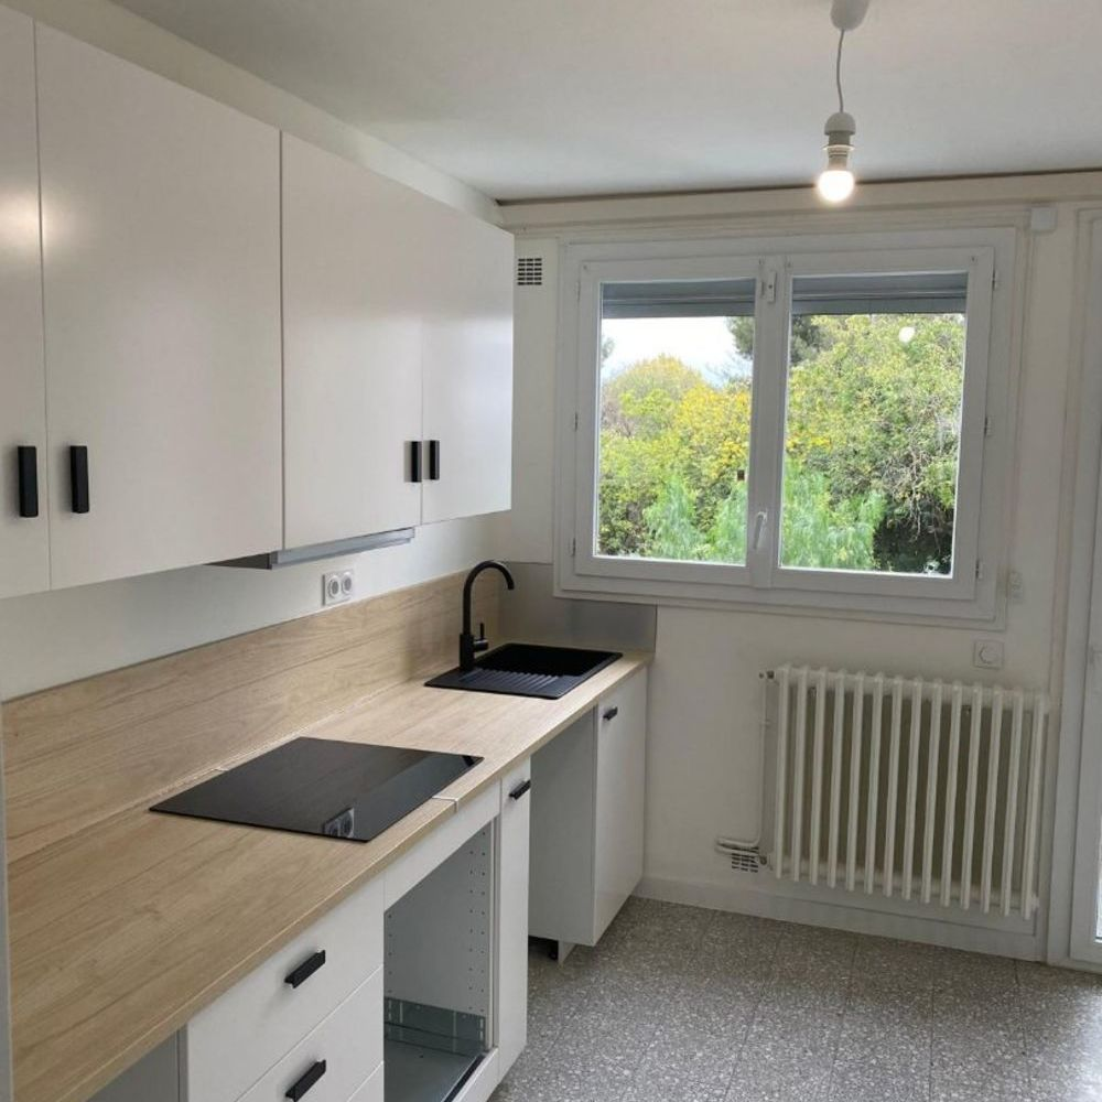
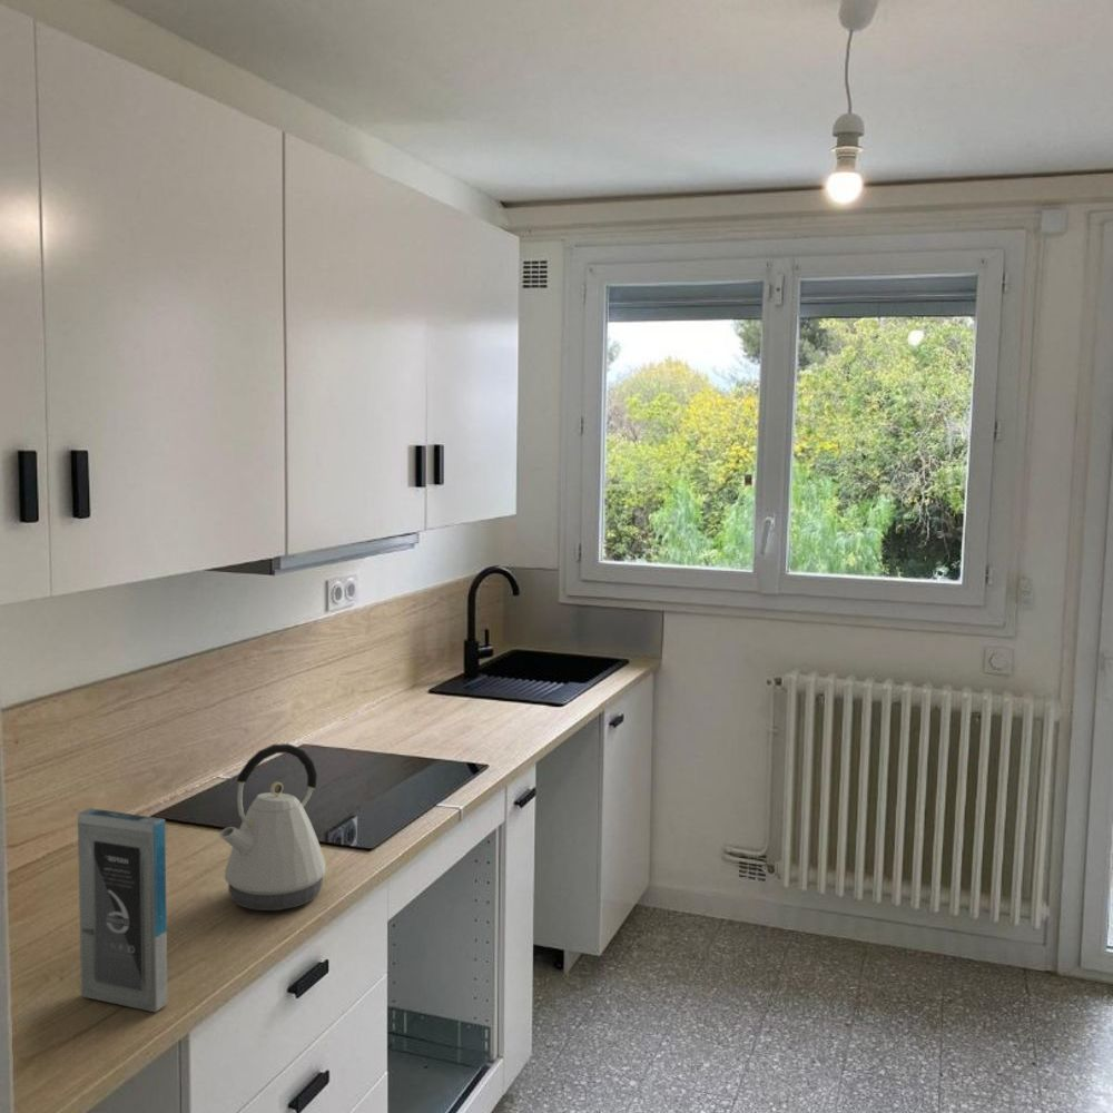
+ kettle (273, 821)
+ speaker (122, 908)
